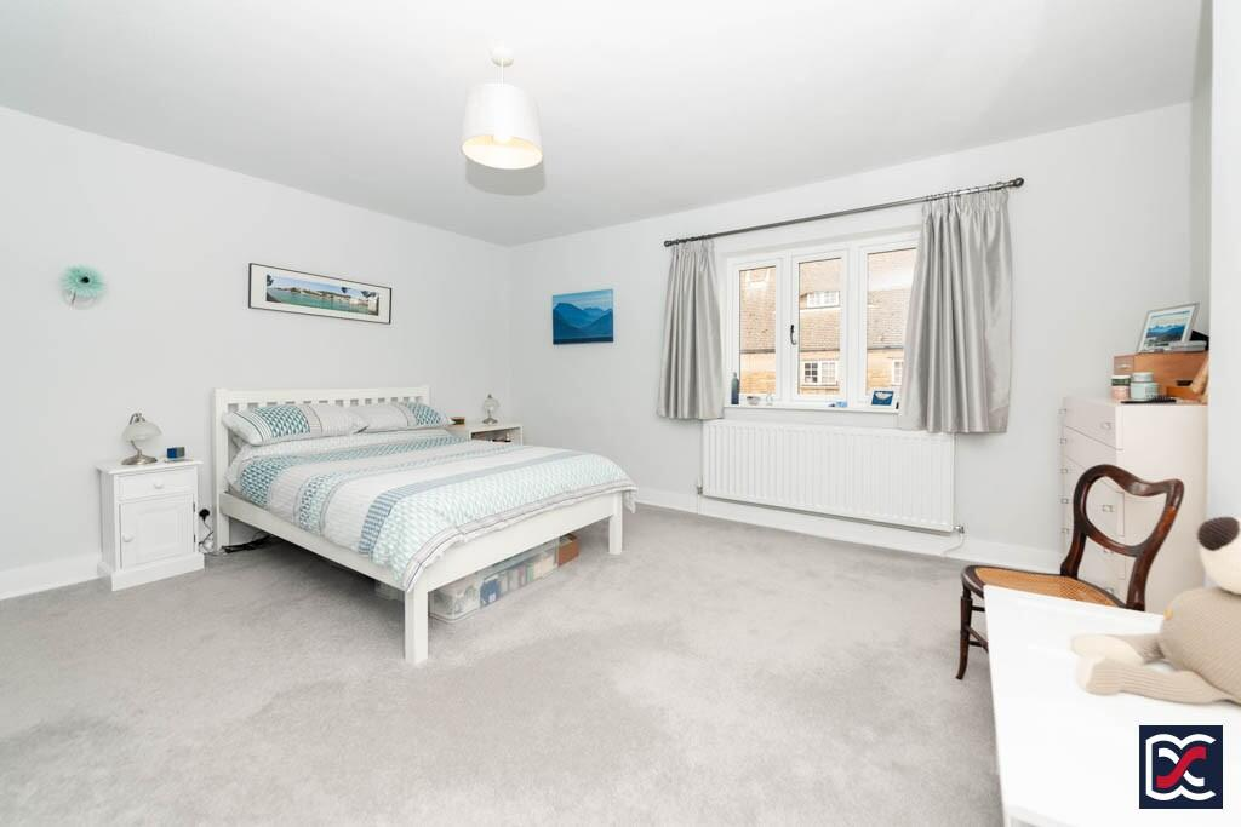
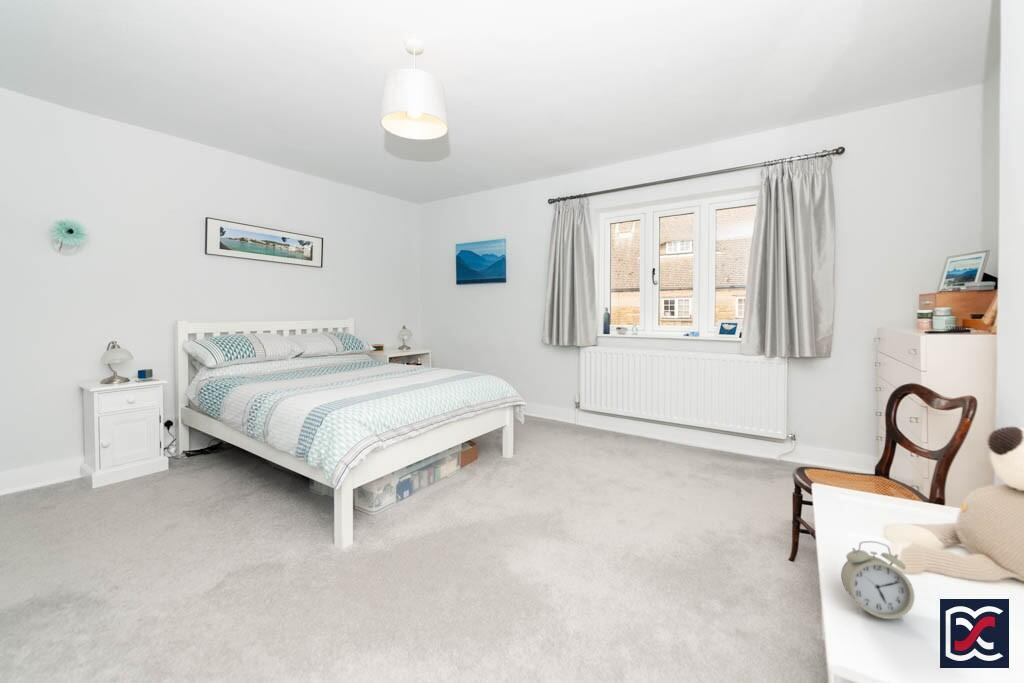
+ alarm clock (875, 578)
